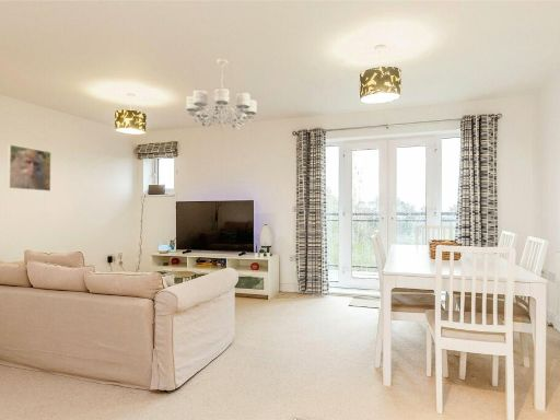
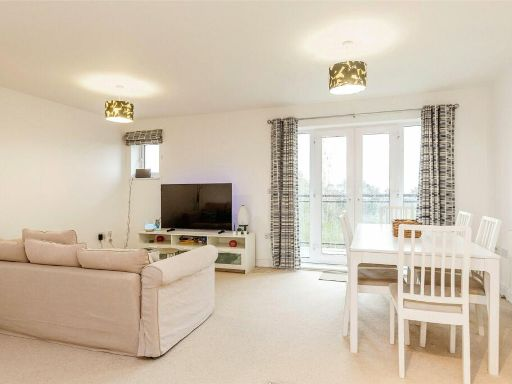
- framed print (30, 168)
- chandelier (222, 94)
